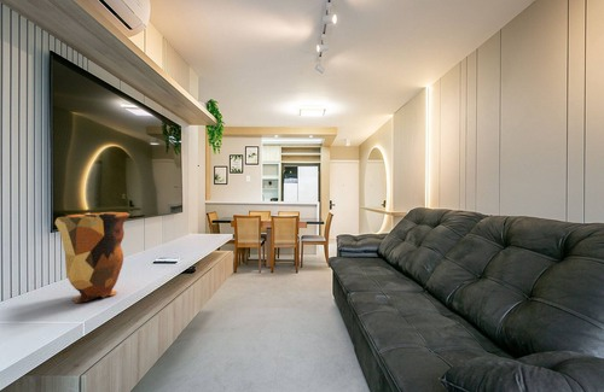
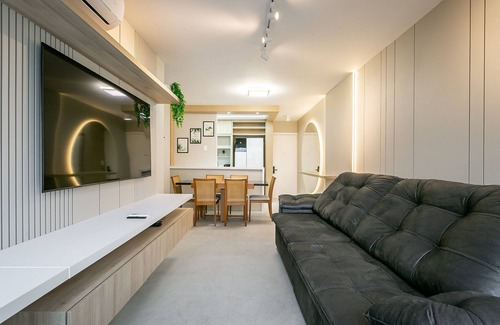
- decorative vase (94, 253)
